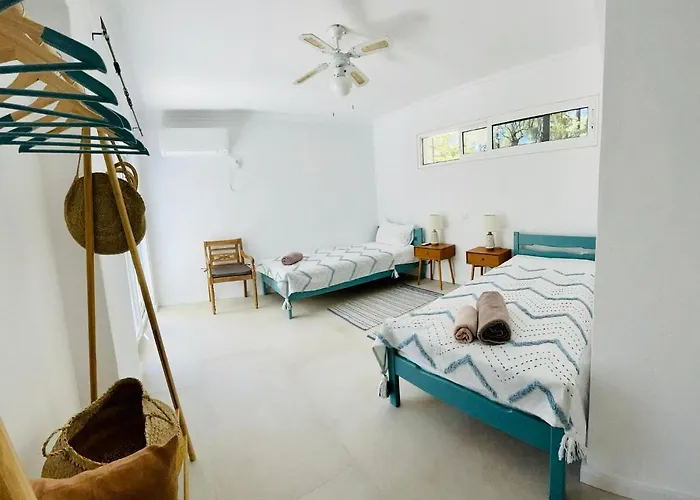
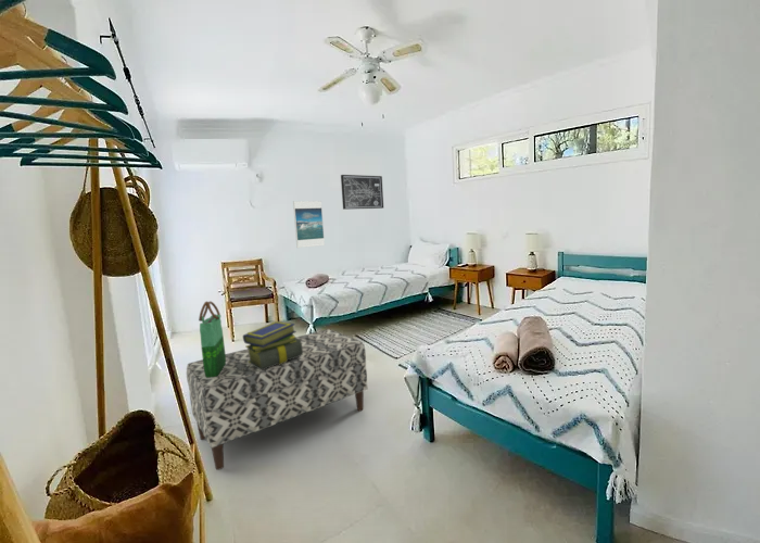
+ bench (282, 388)
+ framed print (308, 224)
+ wall art (363, 192)
+ tote bag (212, 336)
+ stack of books (273, 343)
